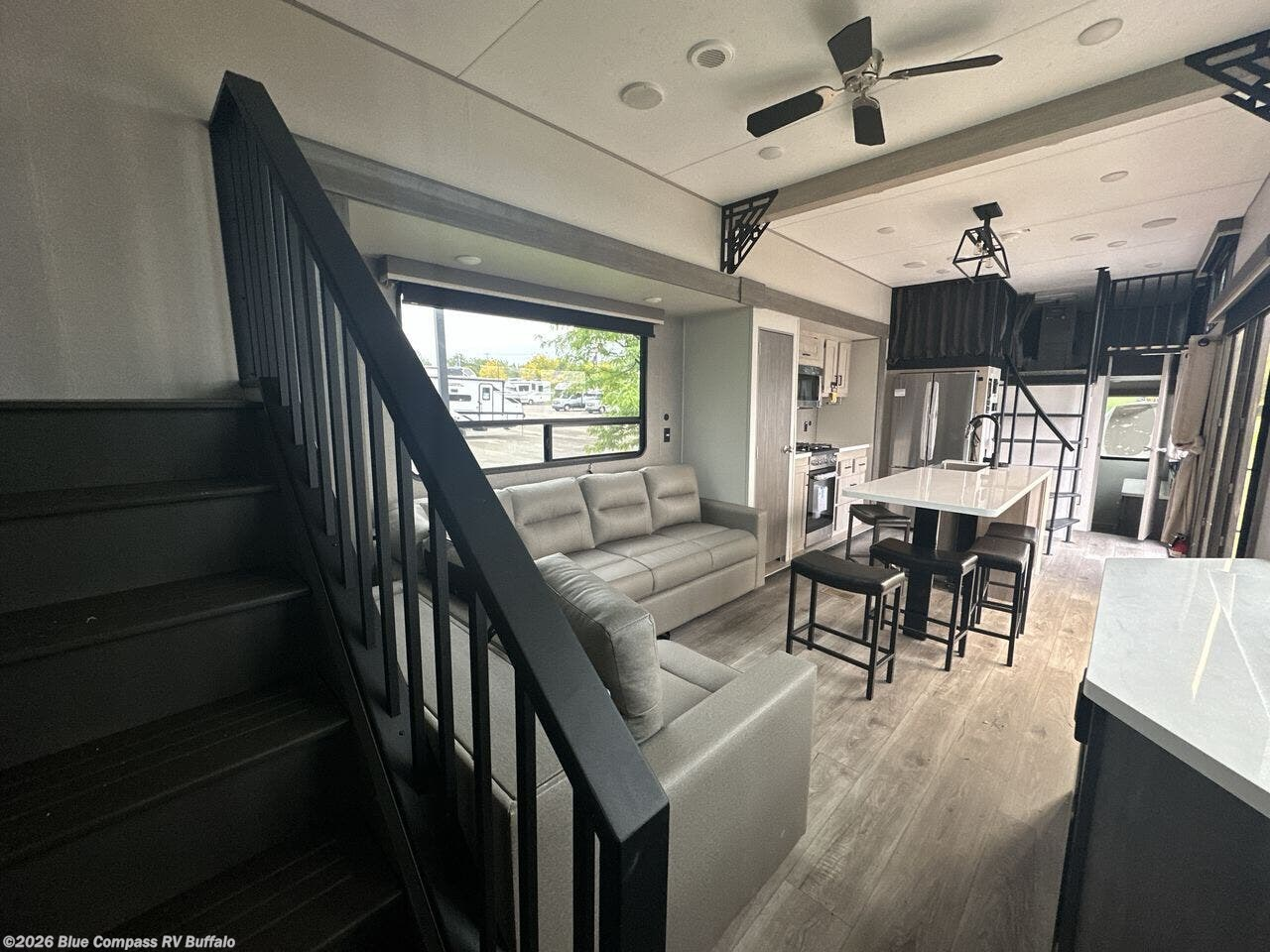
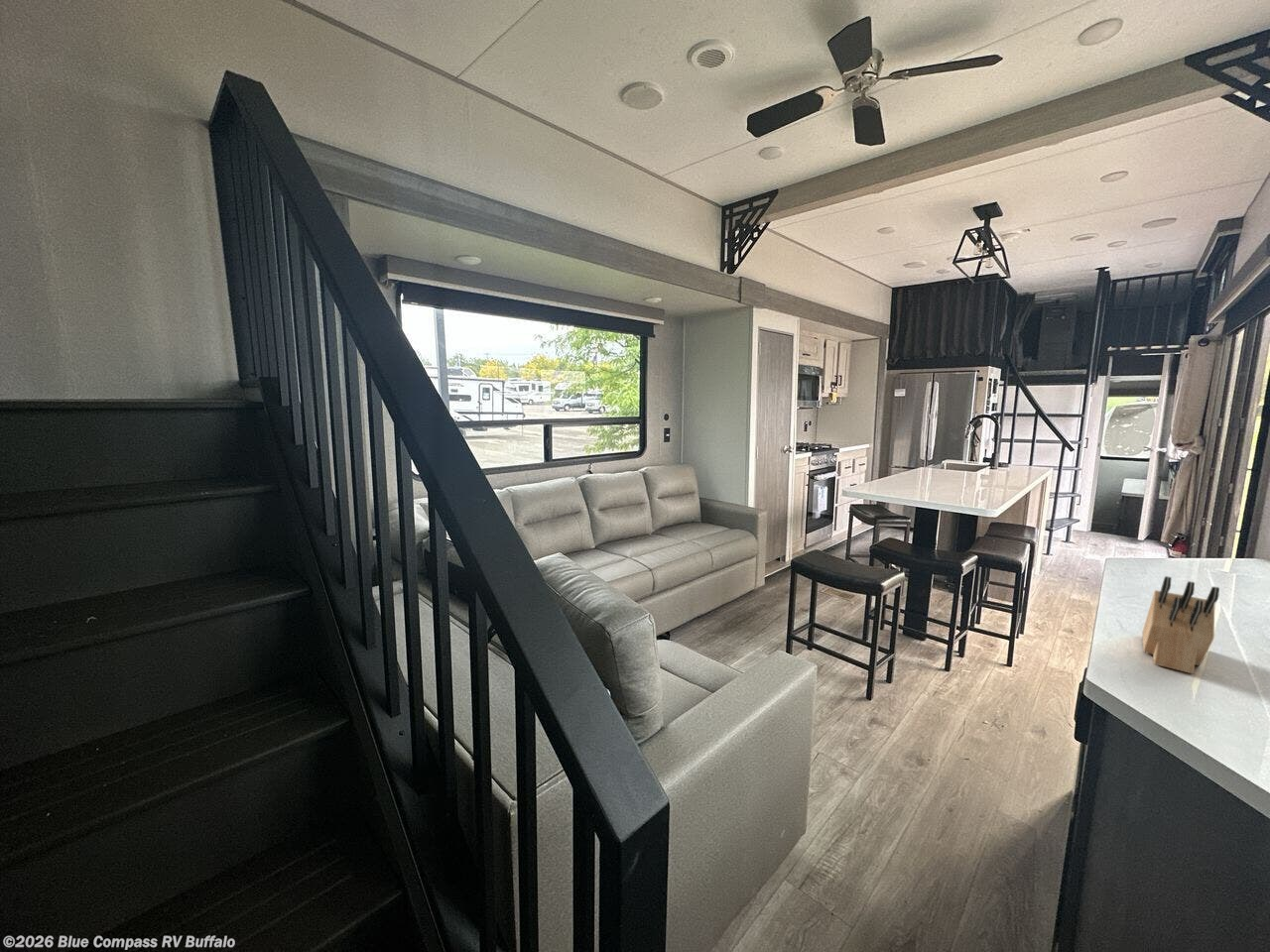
+ knife block (1179, 614)
